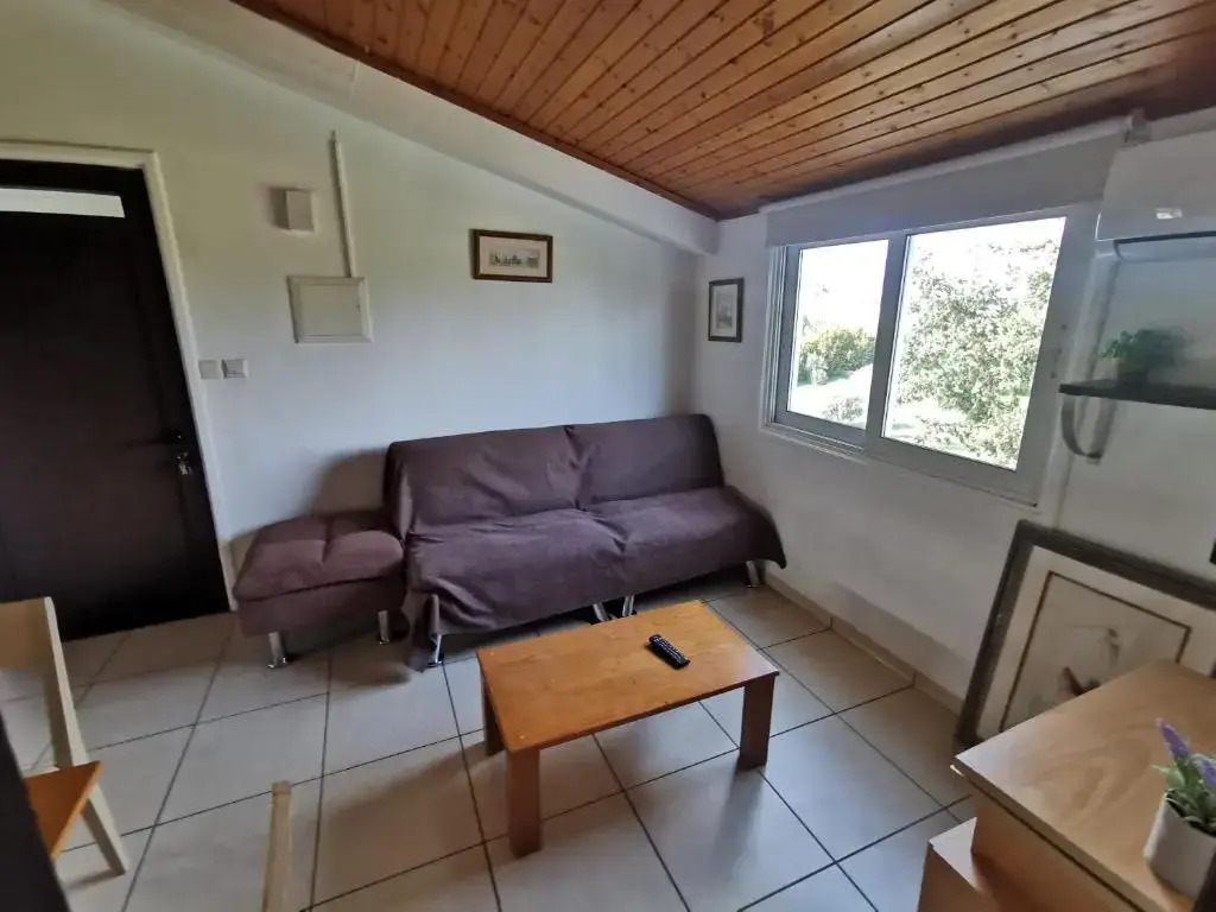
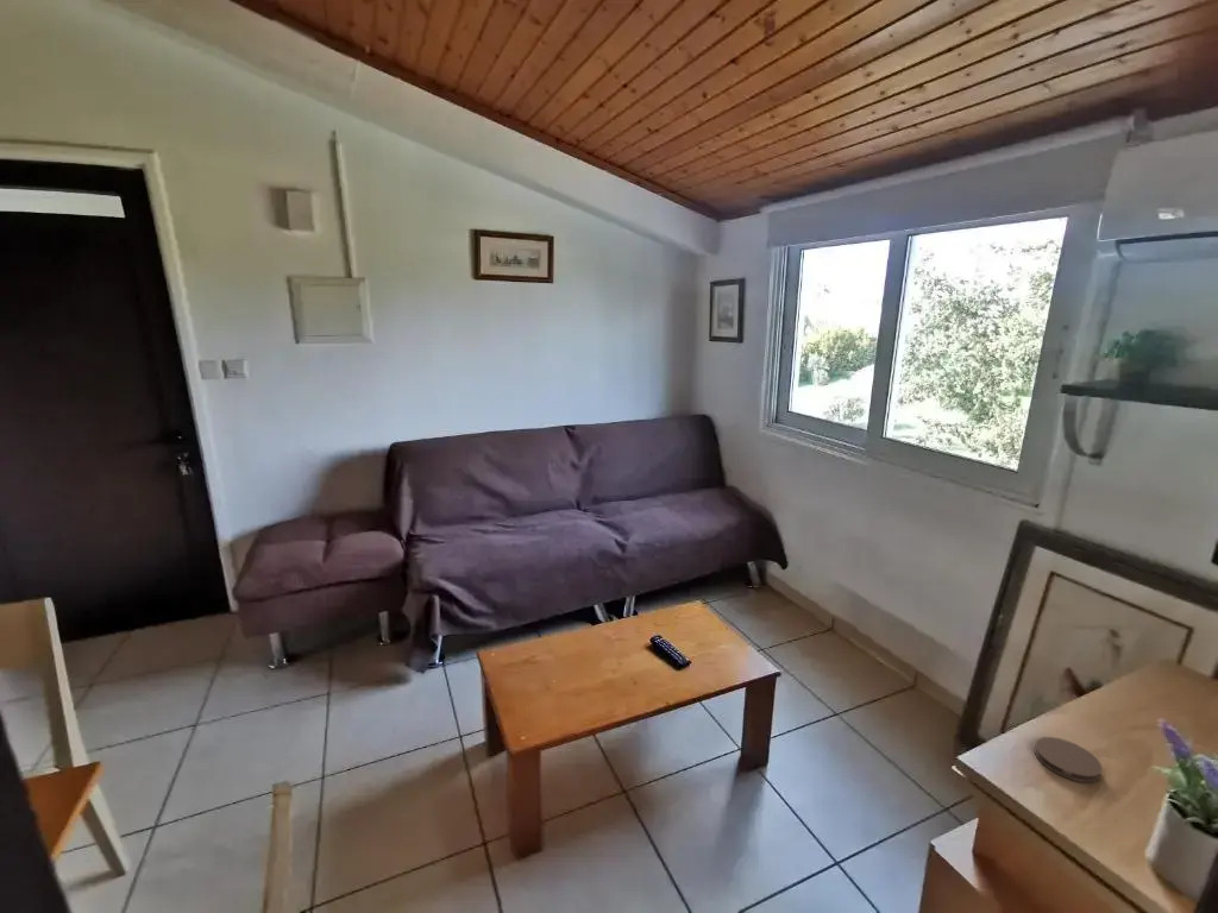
+ coaster (1067, 758)
